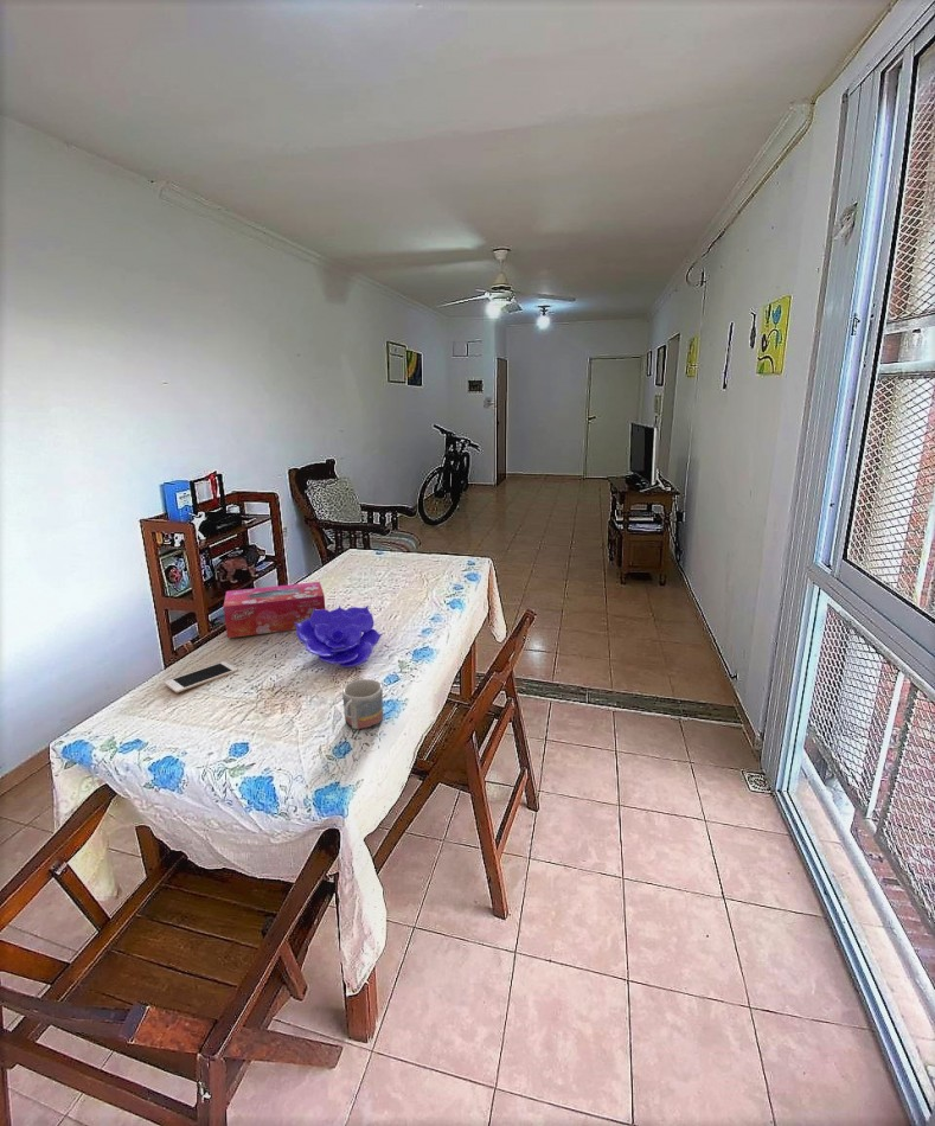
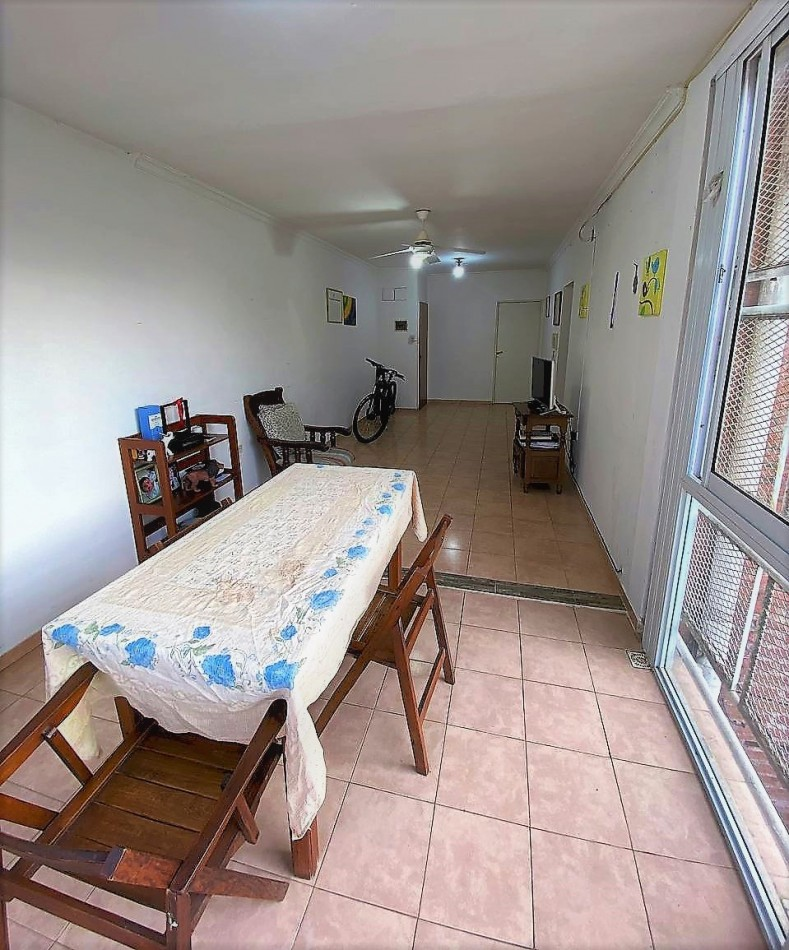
- tissue box (276, 608)
- mug (359, 708)
- decorative bowl (338, 633)
- cell phone (201, 676)
